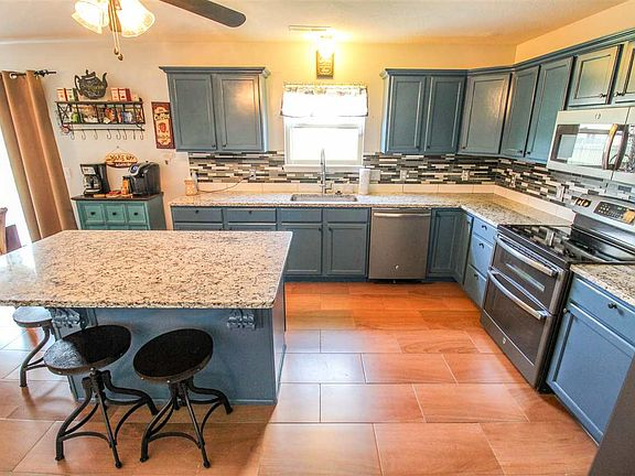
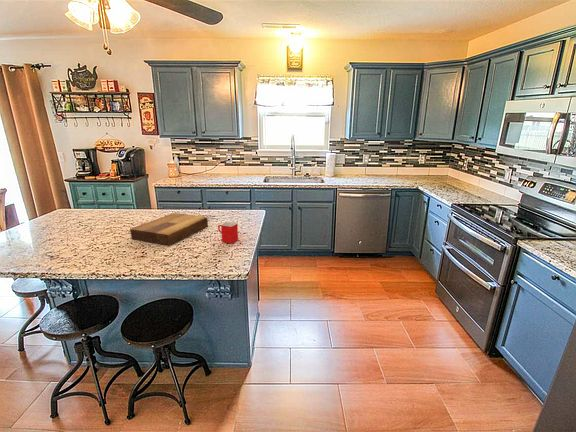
+ cutting board (171, 226)
+ mug (227, 231)
